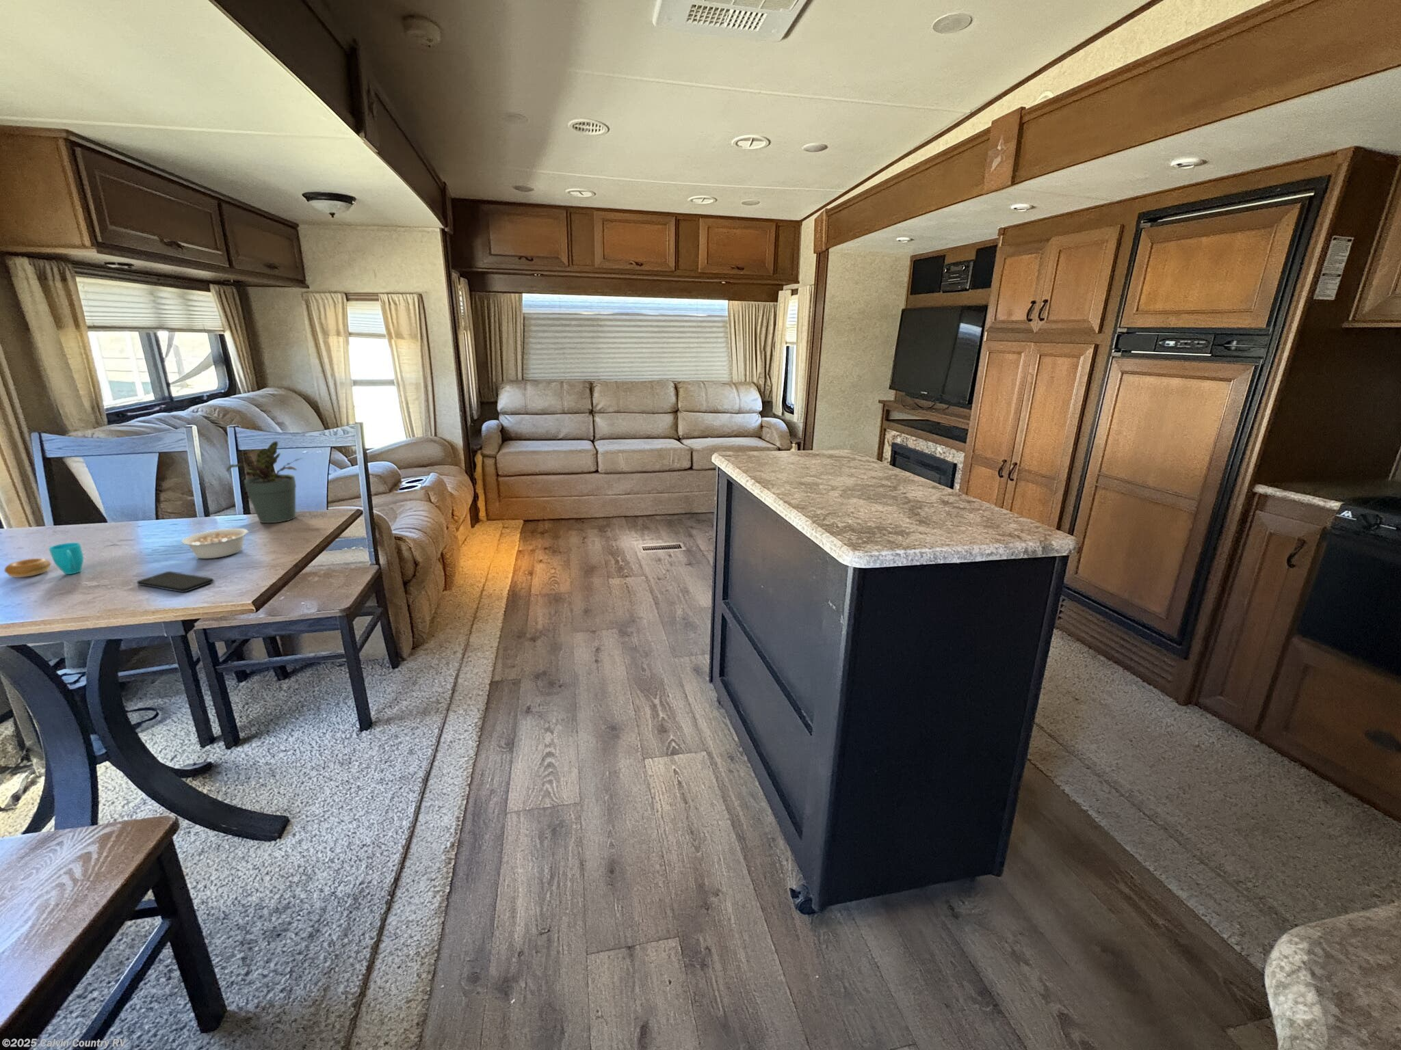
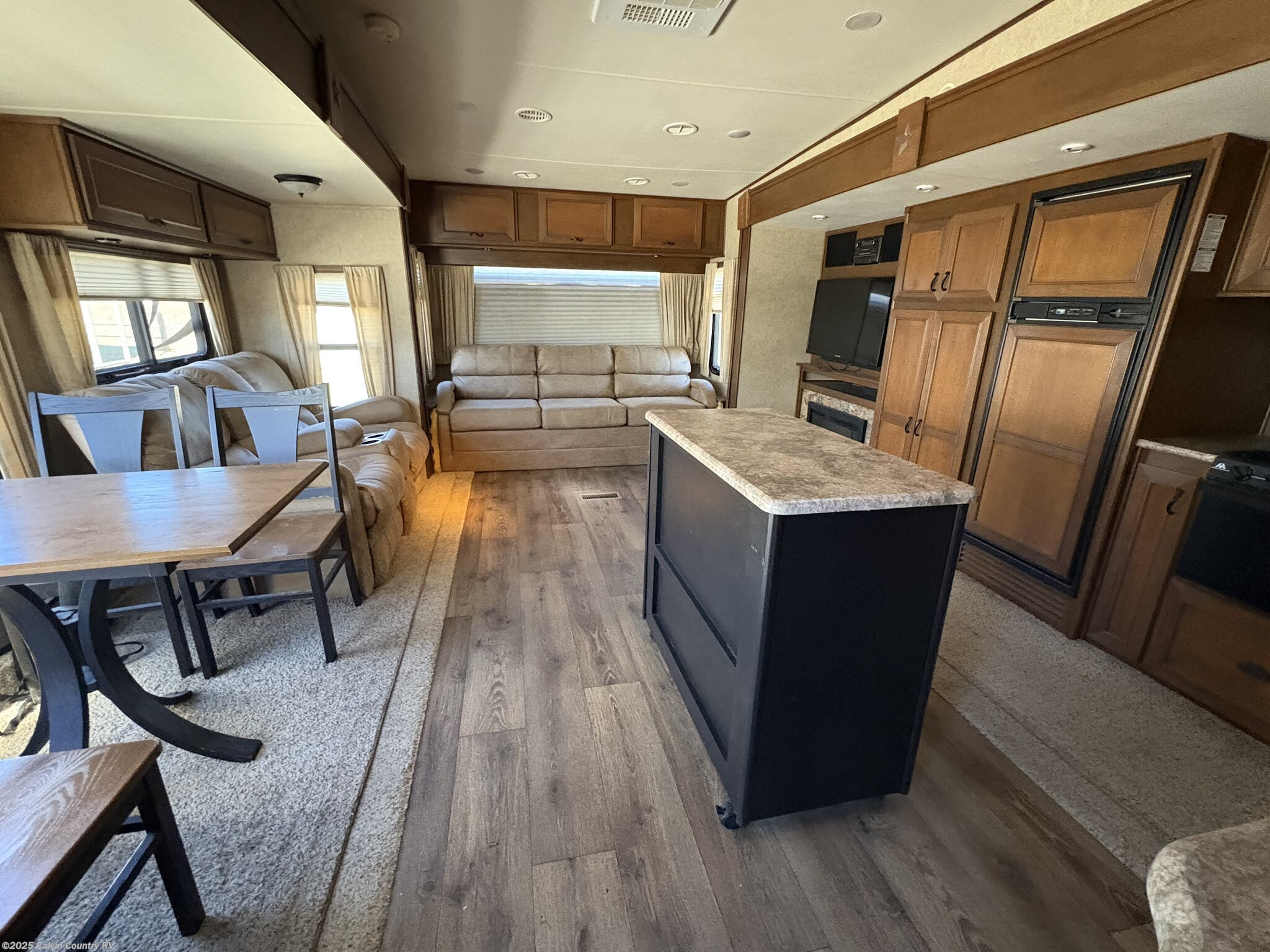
- cup (44, 560)
- potted plant (269, 481)
- smartphone (175, 581)
- legume (220, 542)
